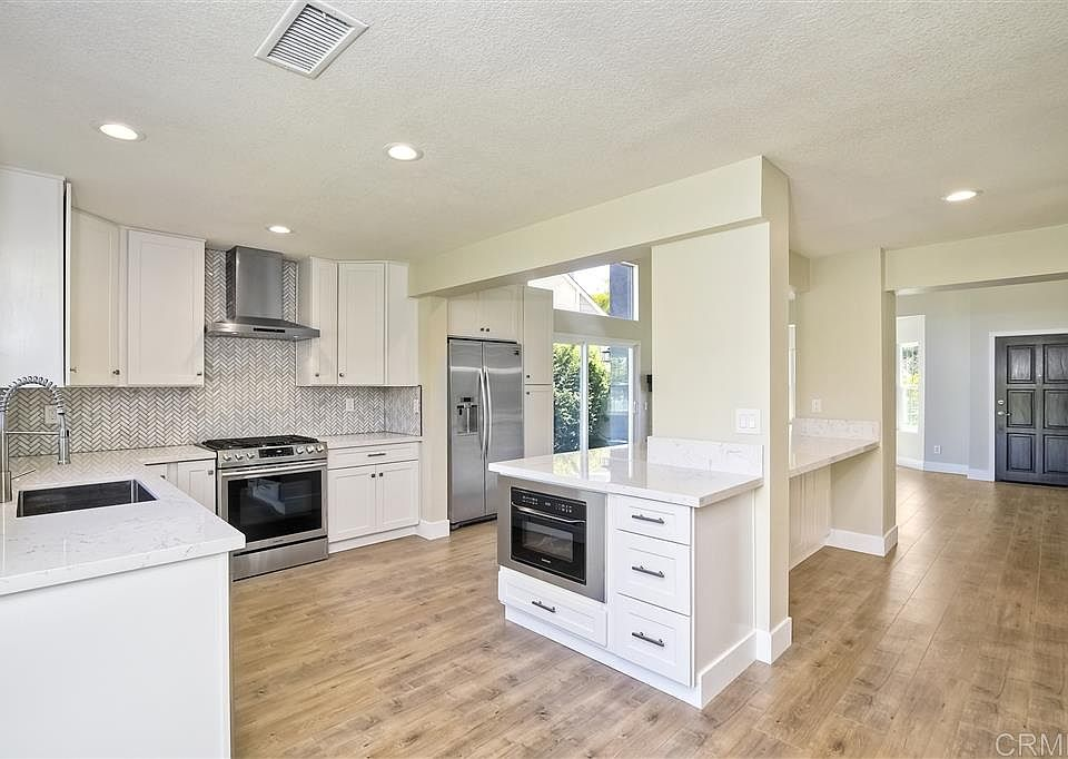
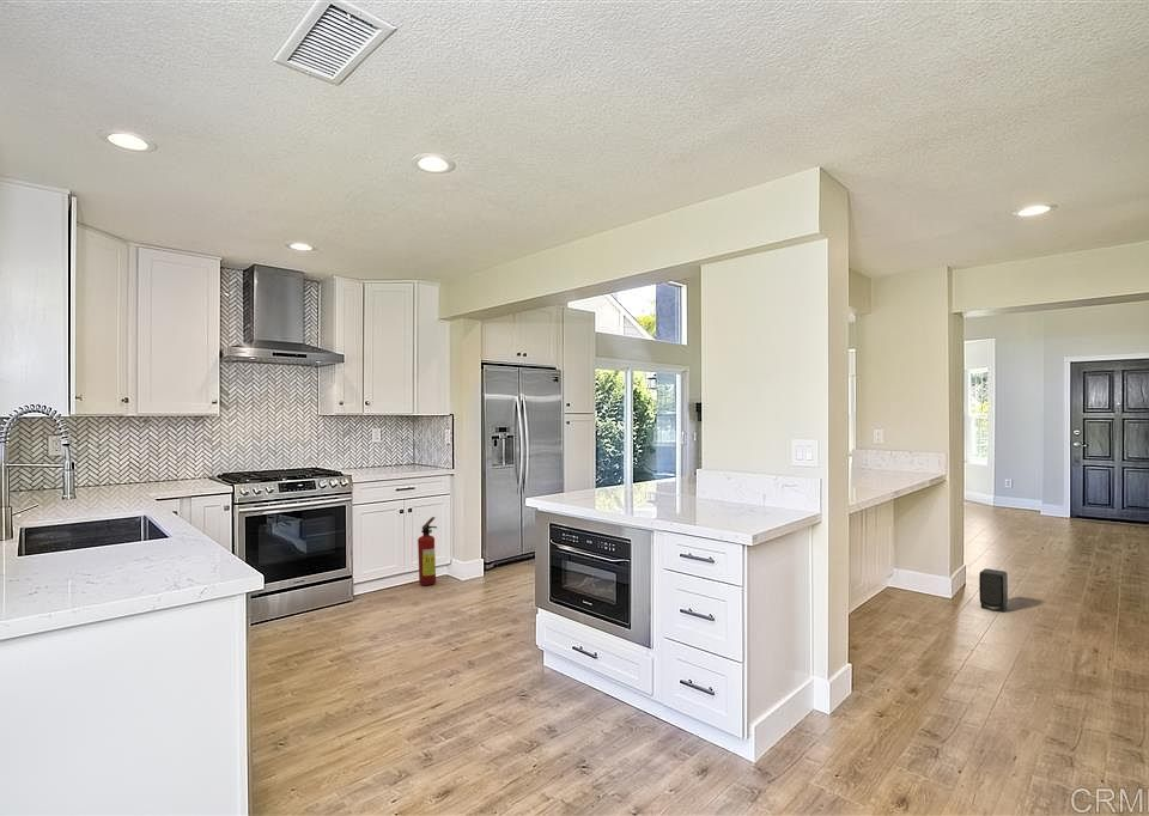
+ fire extinguisher (428, 550)
+ speaker (993, 590)
